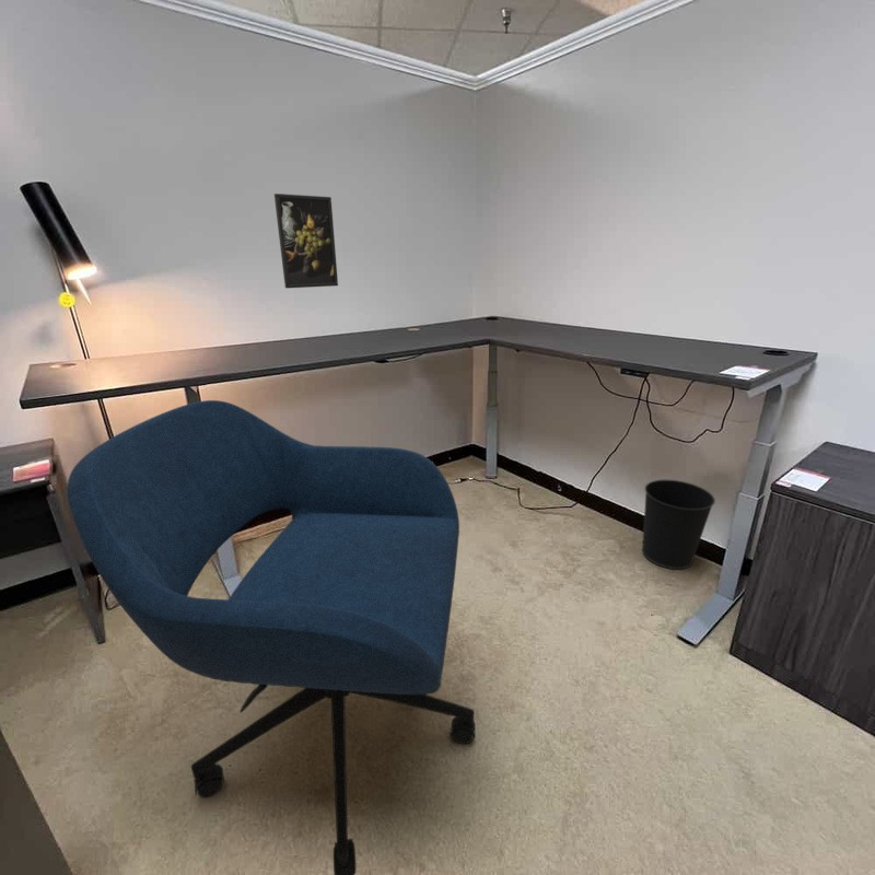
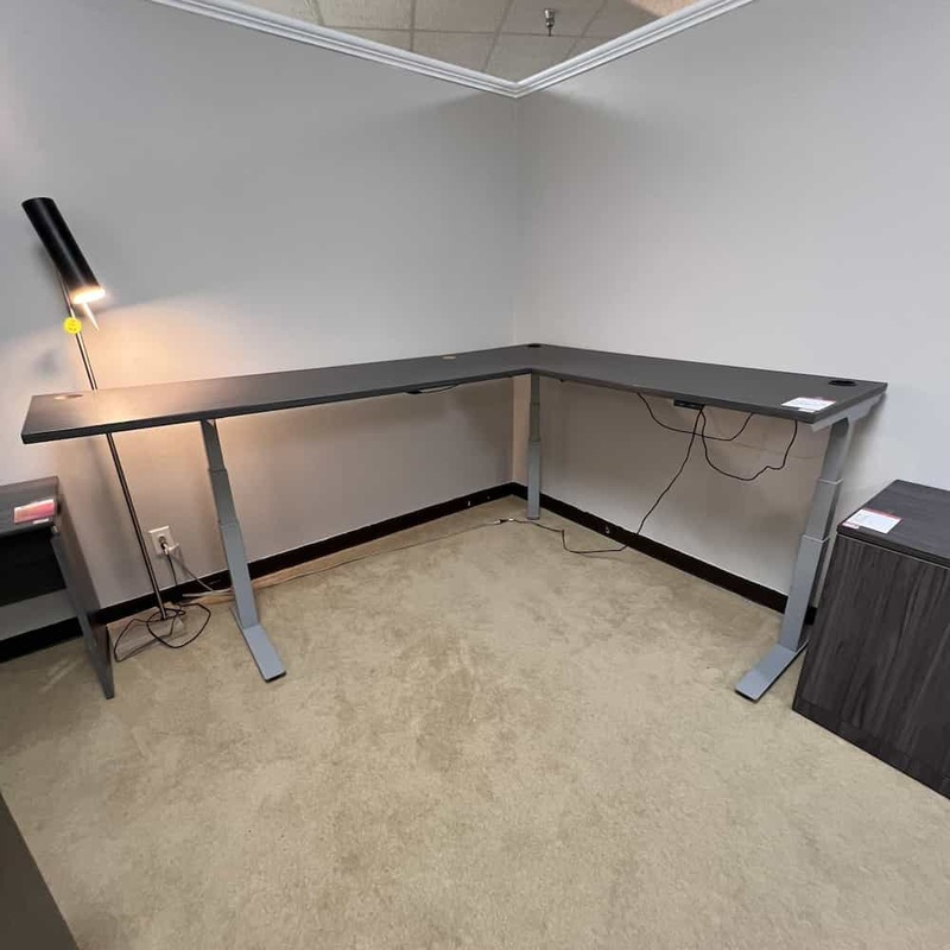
- office chair (319, 596)
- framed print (307, 242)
- wastebasket (673, 525)
